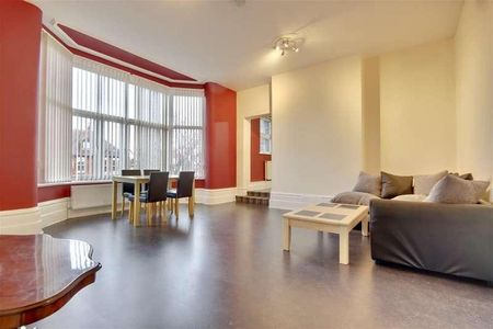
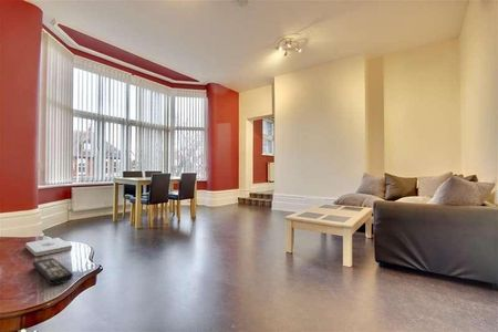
+ notepad (48, 246)
+ remote control (51, 270)
